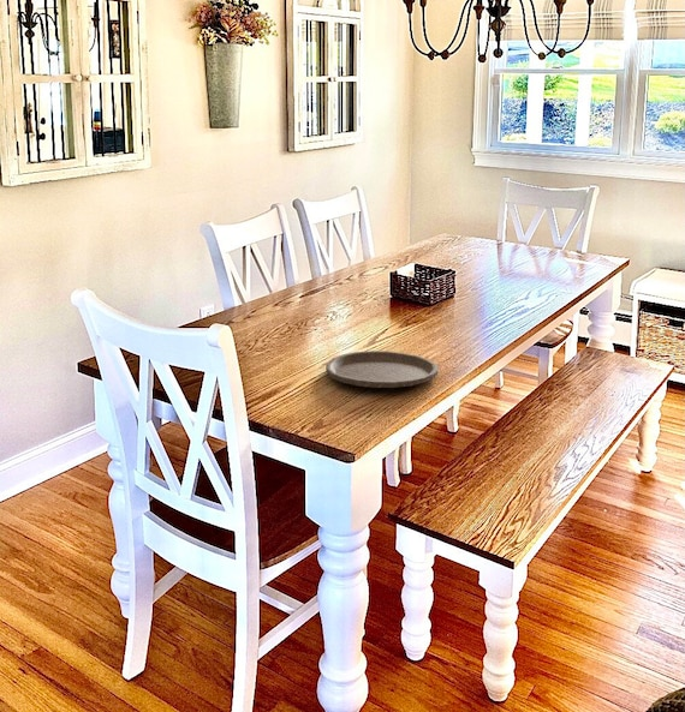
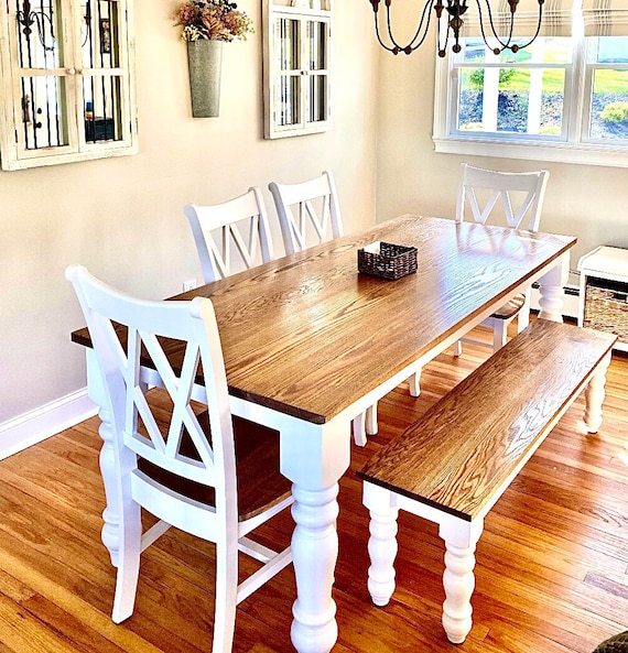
- plate (381, 370)
